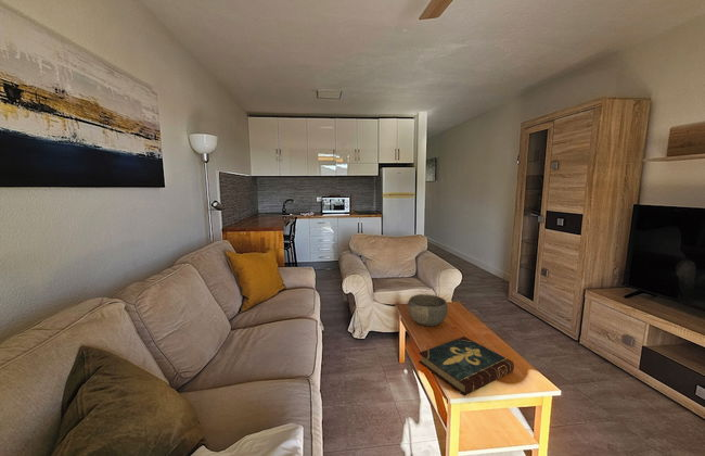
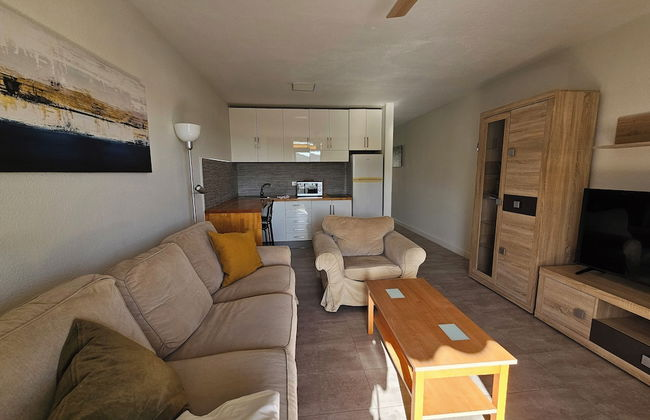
- bowl (426, 311)
- book (464, 362)
